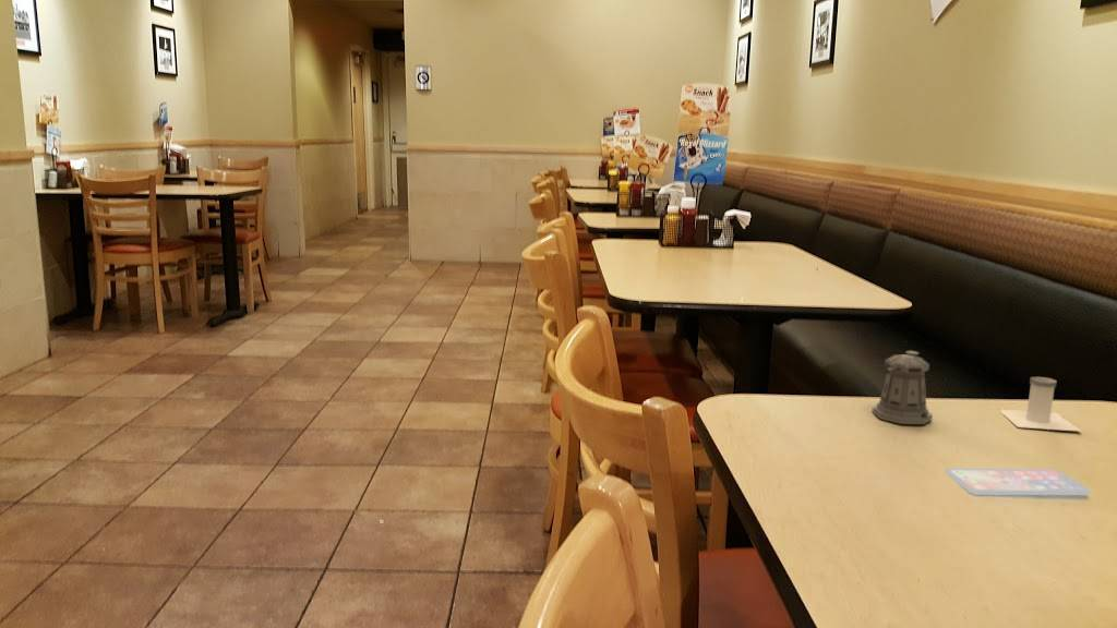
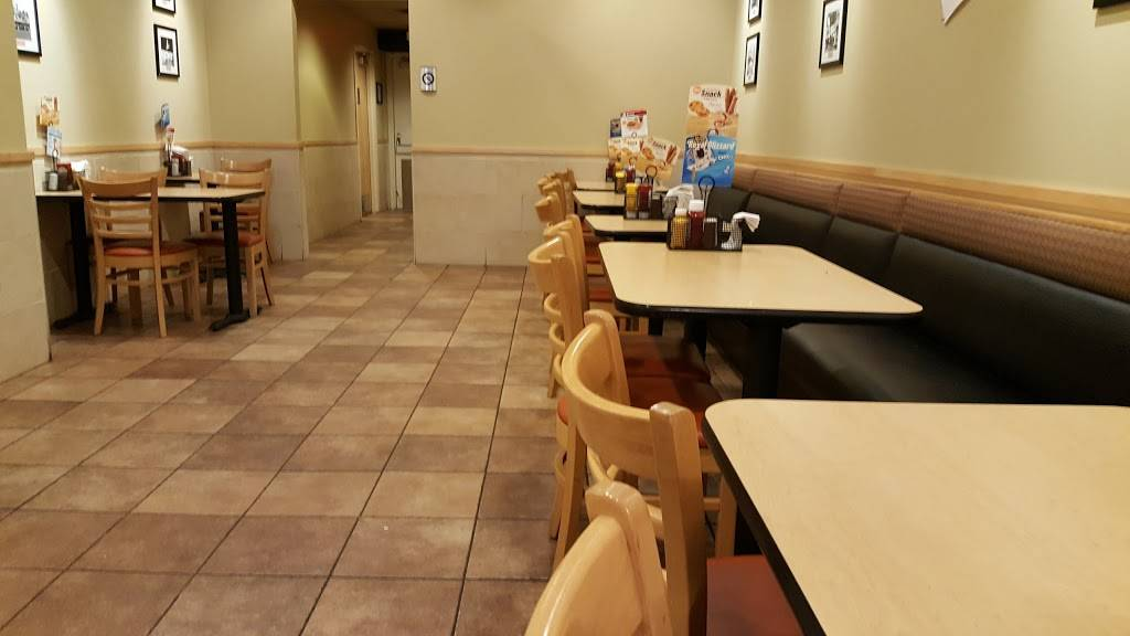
- smartphone (1016, 481)
- salt shaker (1041, 399)
- pepper shaker (901, 385)
